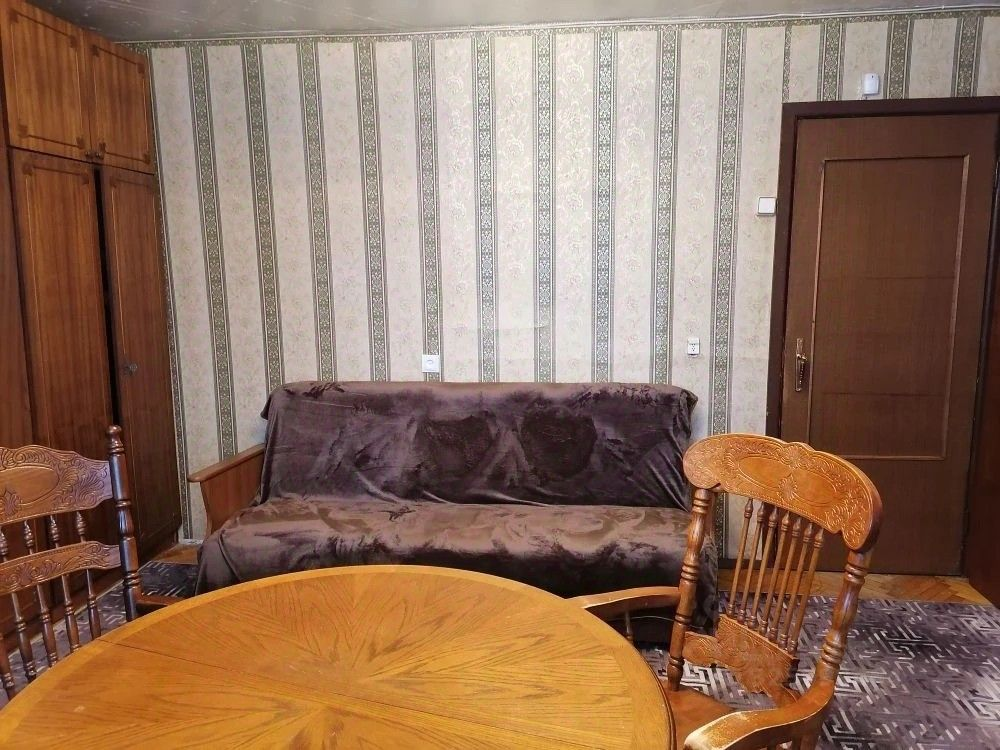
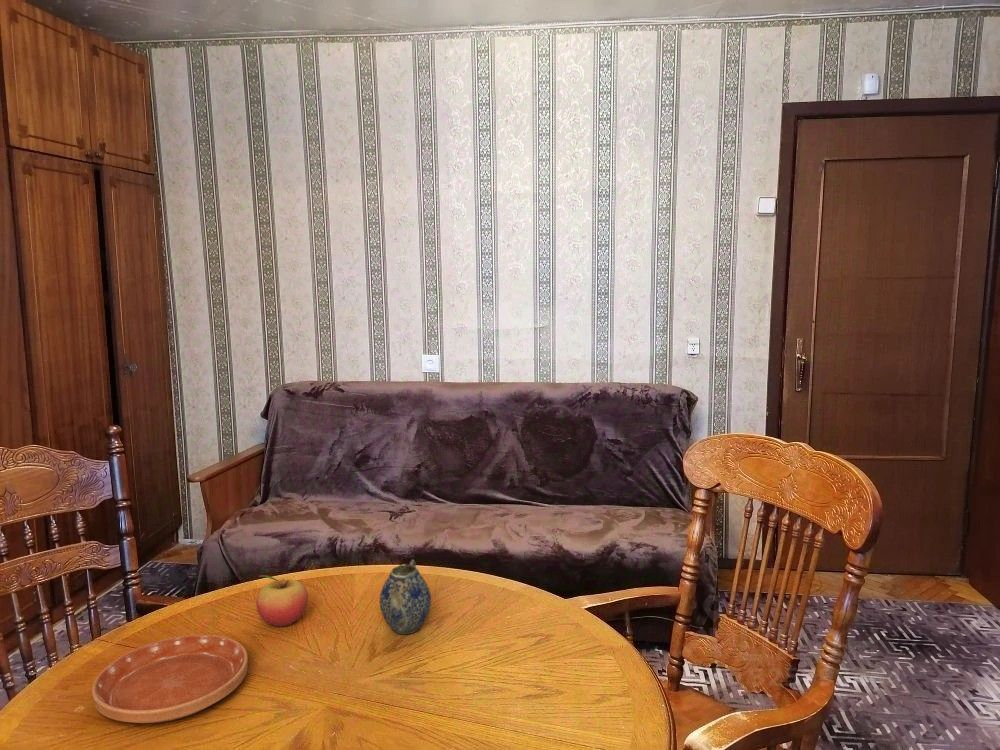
+ saucer (173, 678)
+ fruit (282, 597)
+ teapot (404, 597)
